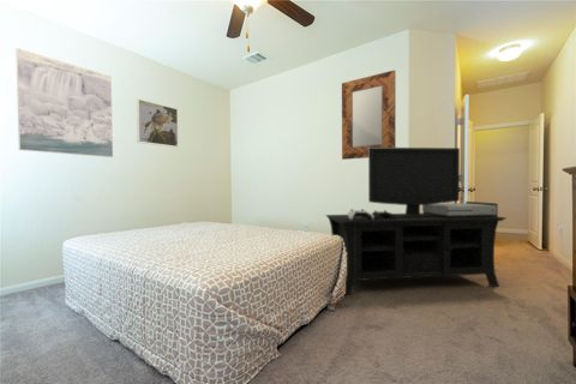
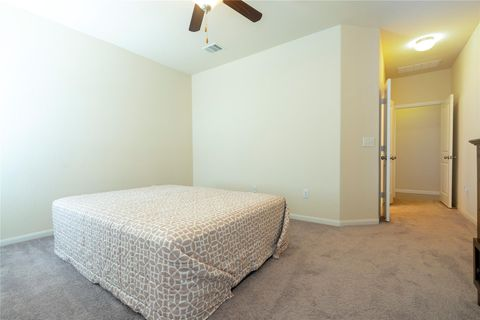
- media console (409, 215)
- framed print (70, 109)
- home mirror (367, 118)
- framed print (158, 125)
